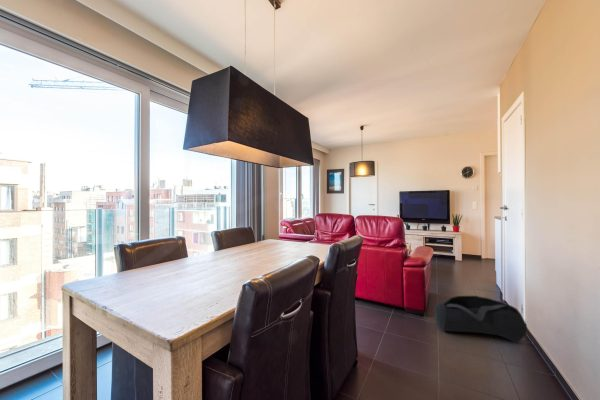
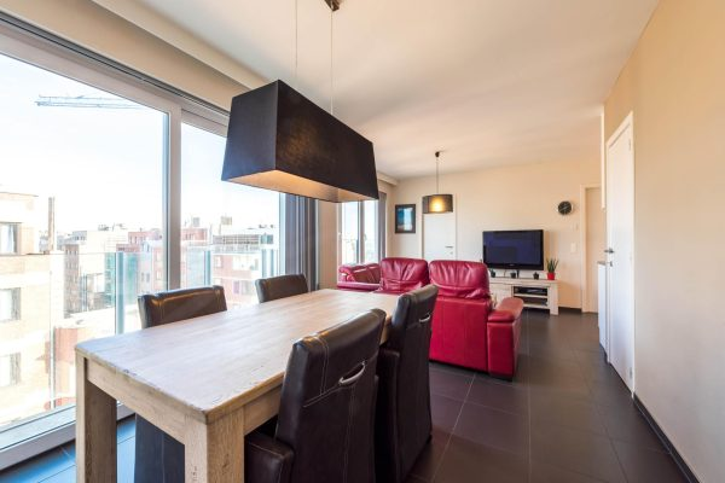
- bag (477, 316)
